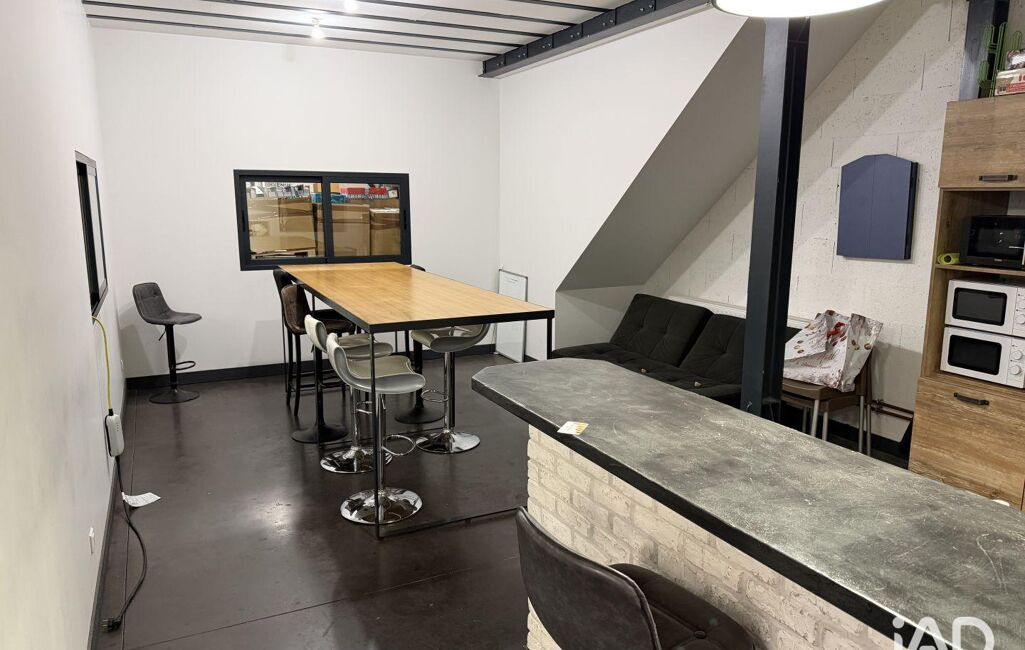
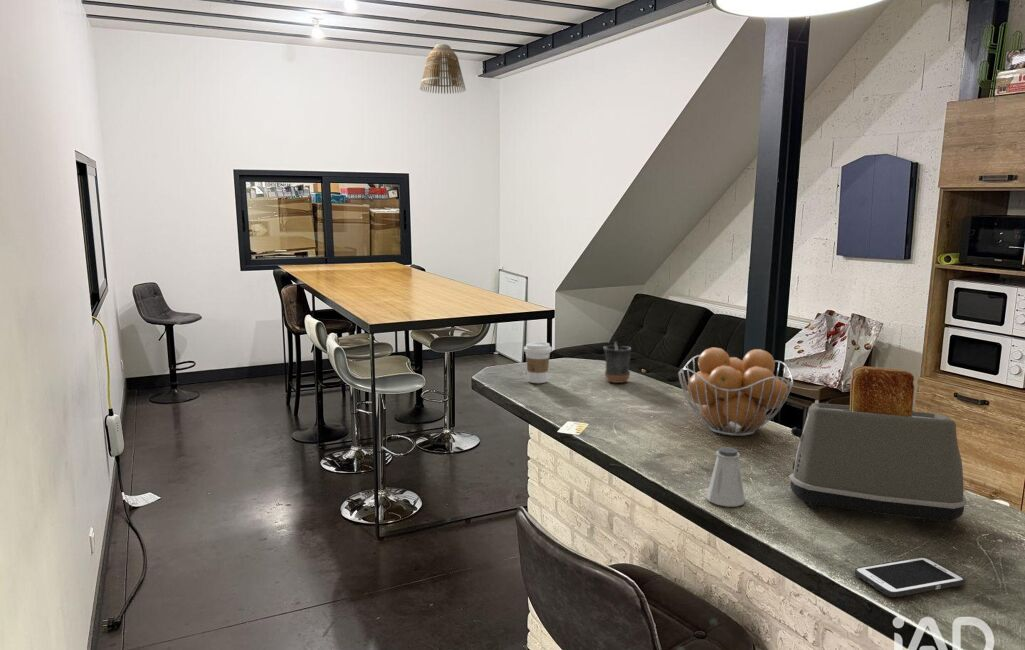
+ coffee cup (537, 362)
+ toaster (877, 440)
+ cell phone (909, 576)
+ mug (619, 361)
+ lamp shade (442, 67)
+ fruit basket (733, 389)
+ saltshaker (726, 474)
